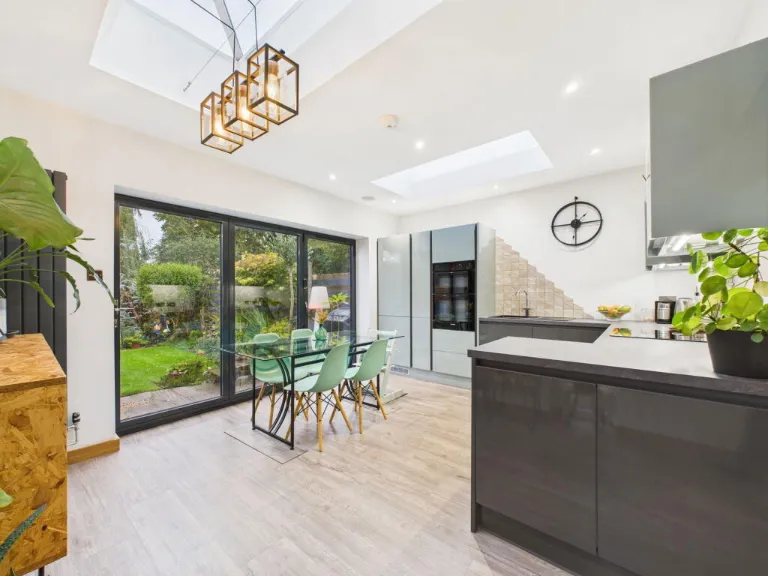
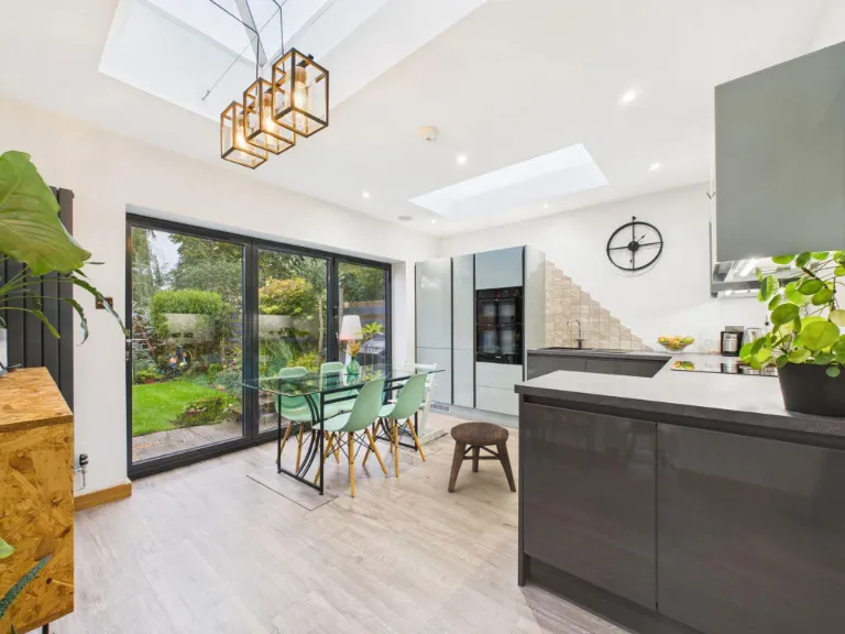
+ stool (479, 455)
